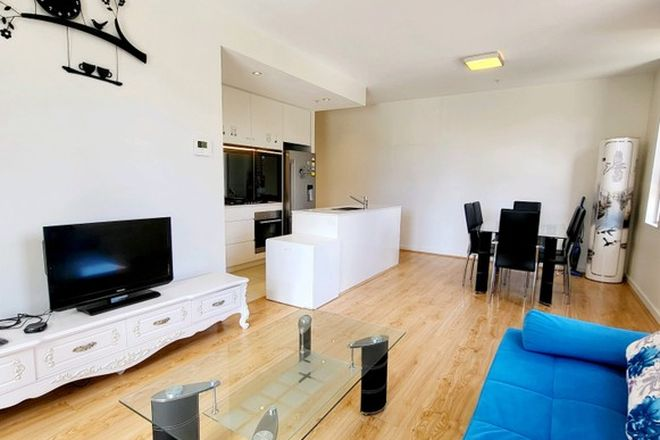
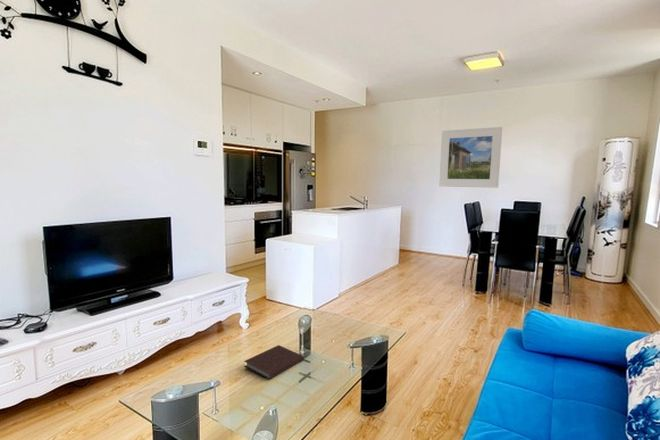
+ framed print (469, 158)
+ notebook (274, 361)
